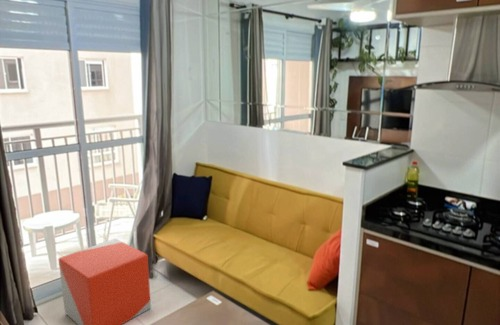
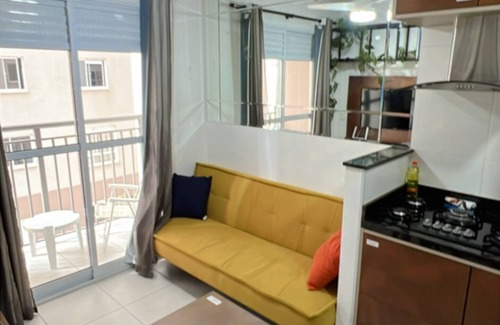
- stool (106, 283)
